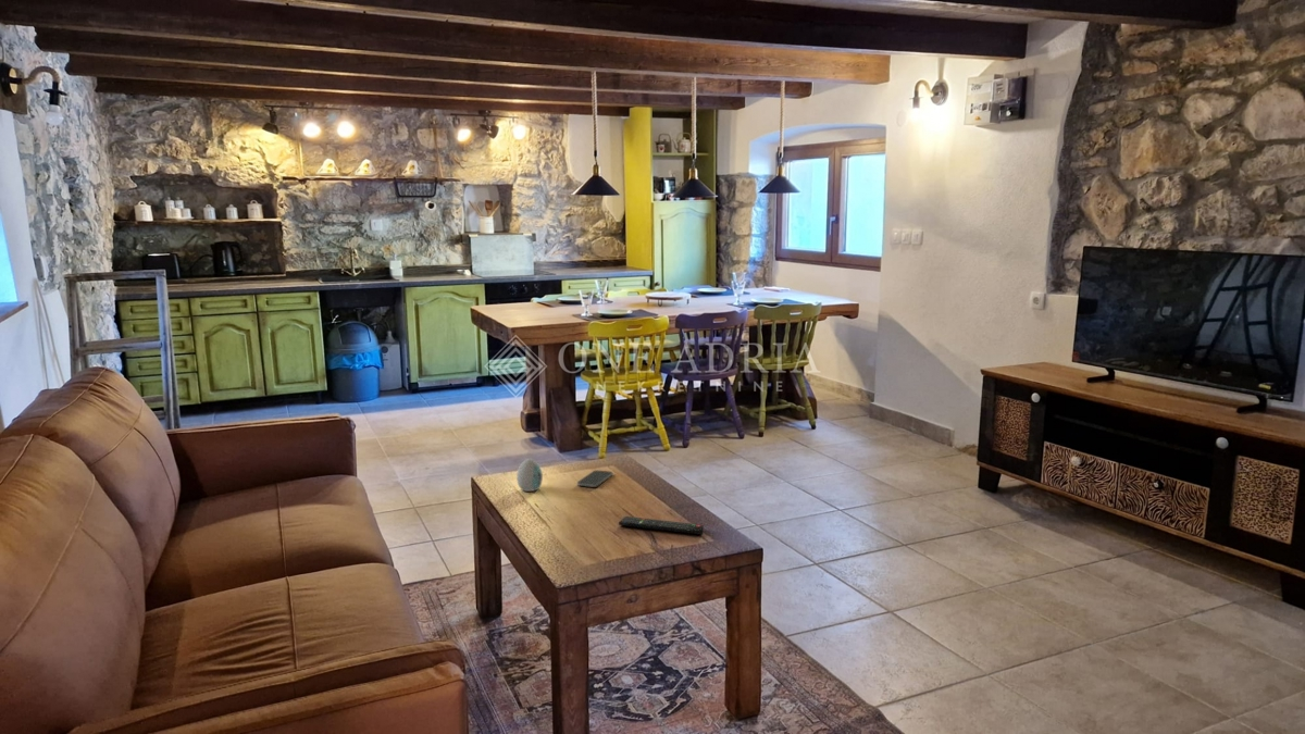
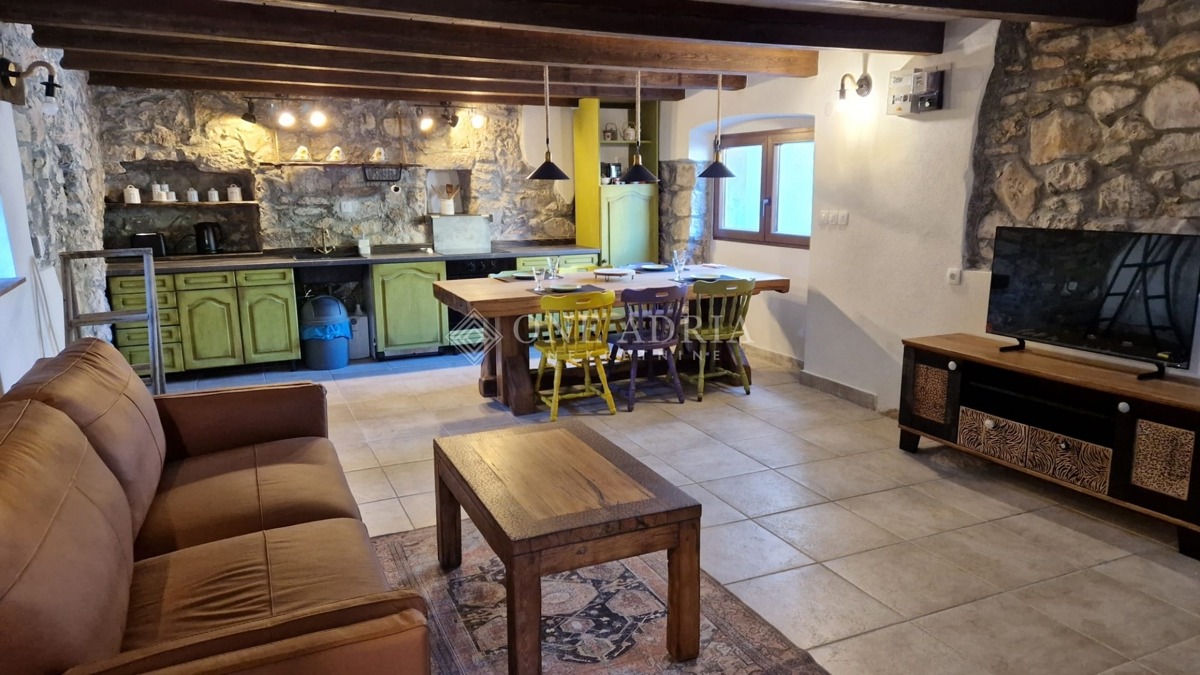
- decorative egg (529, 473)
- remote control (661, 525)
- smartphone (595, 477)
